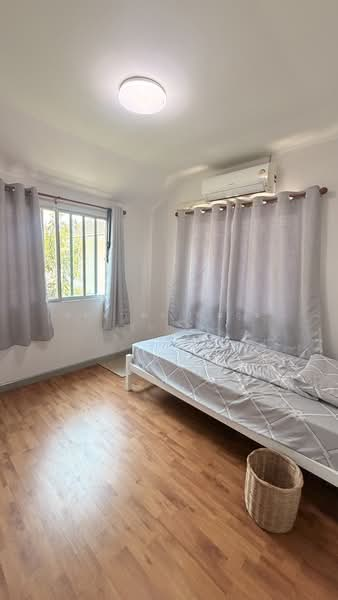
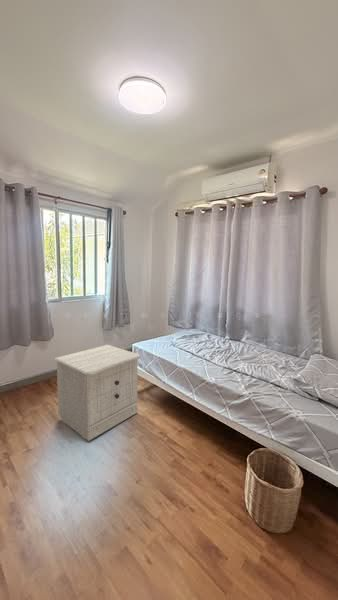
+ nightstand (100, 386)
